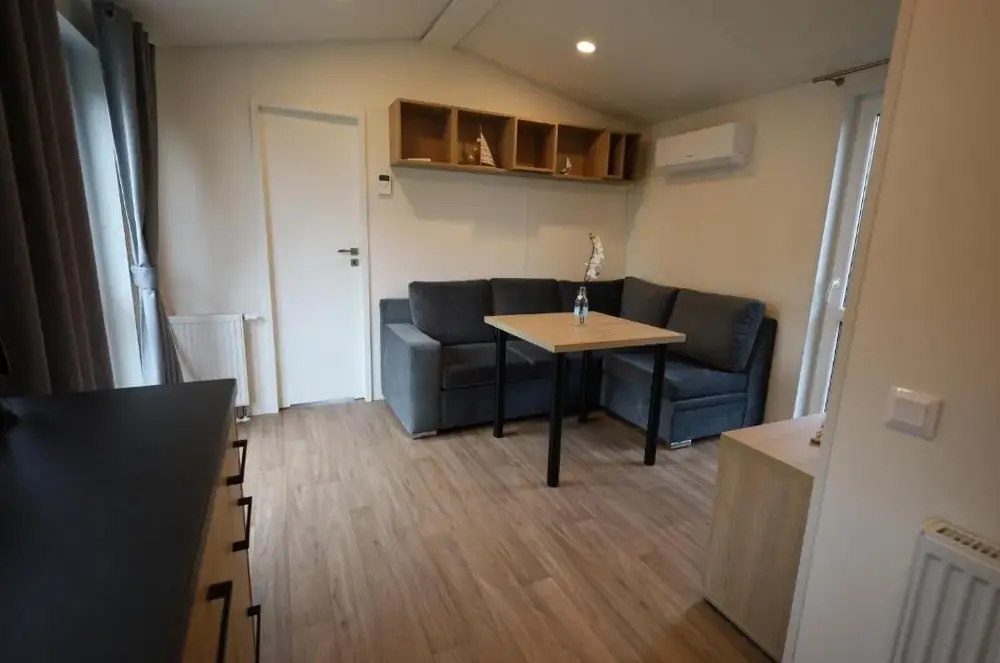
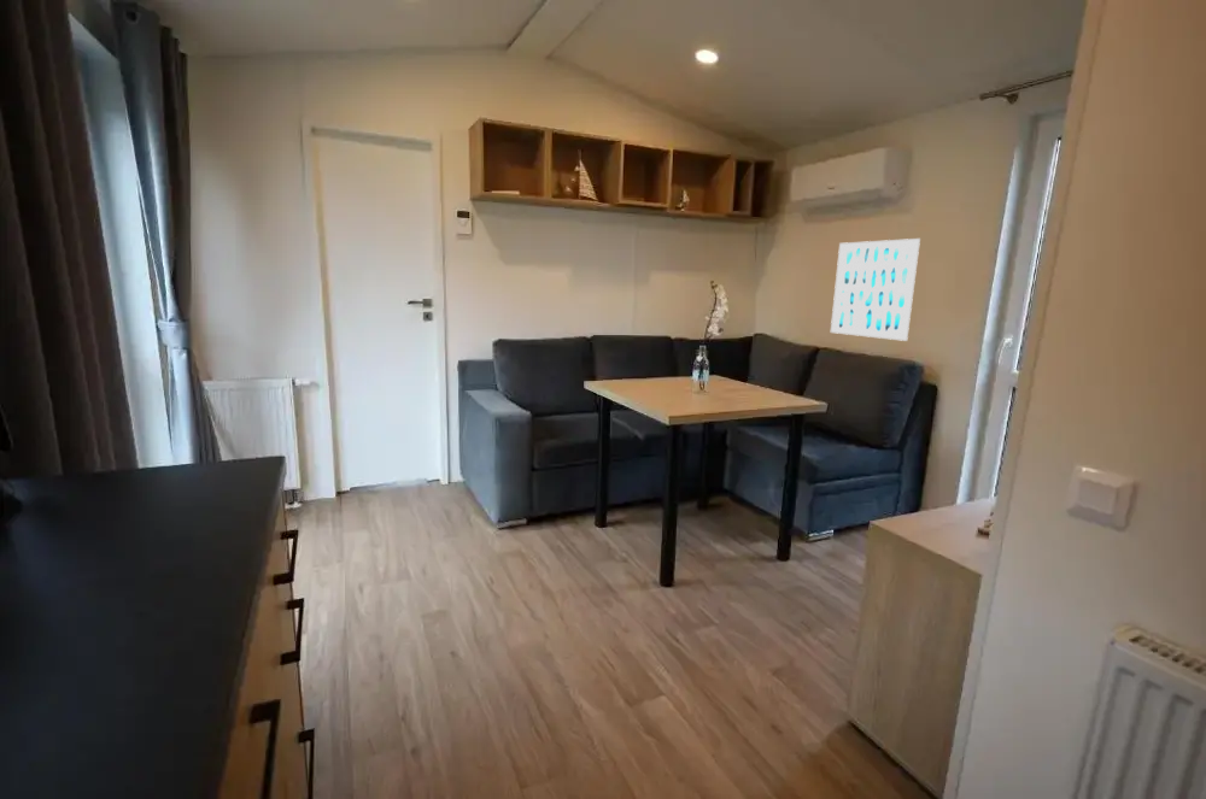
+ wall art (871, 289)
